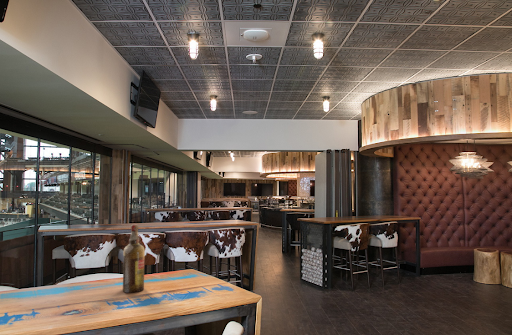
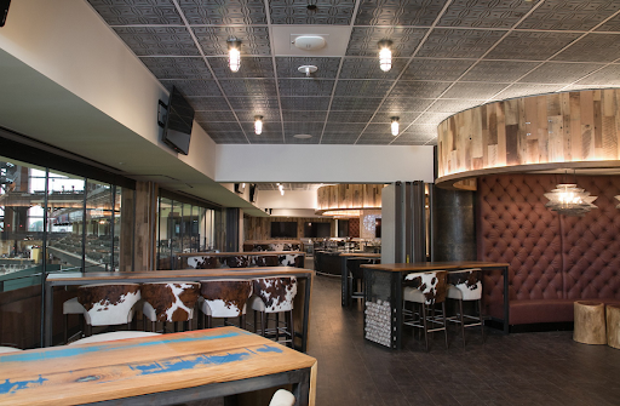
- liquor bottle (134, 257)
